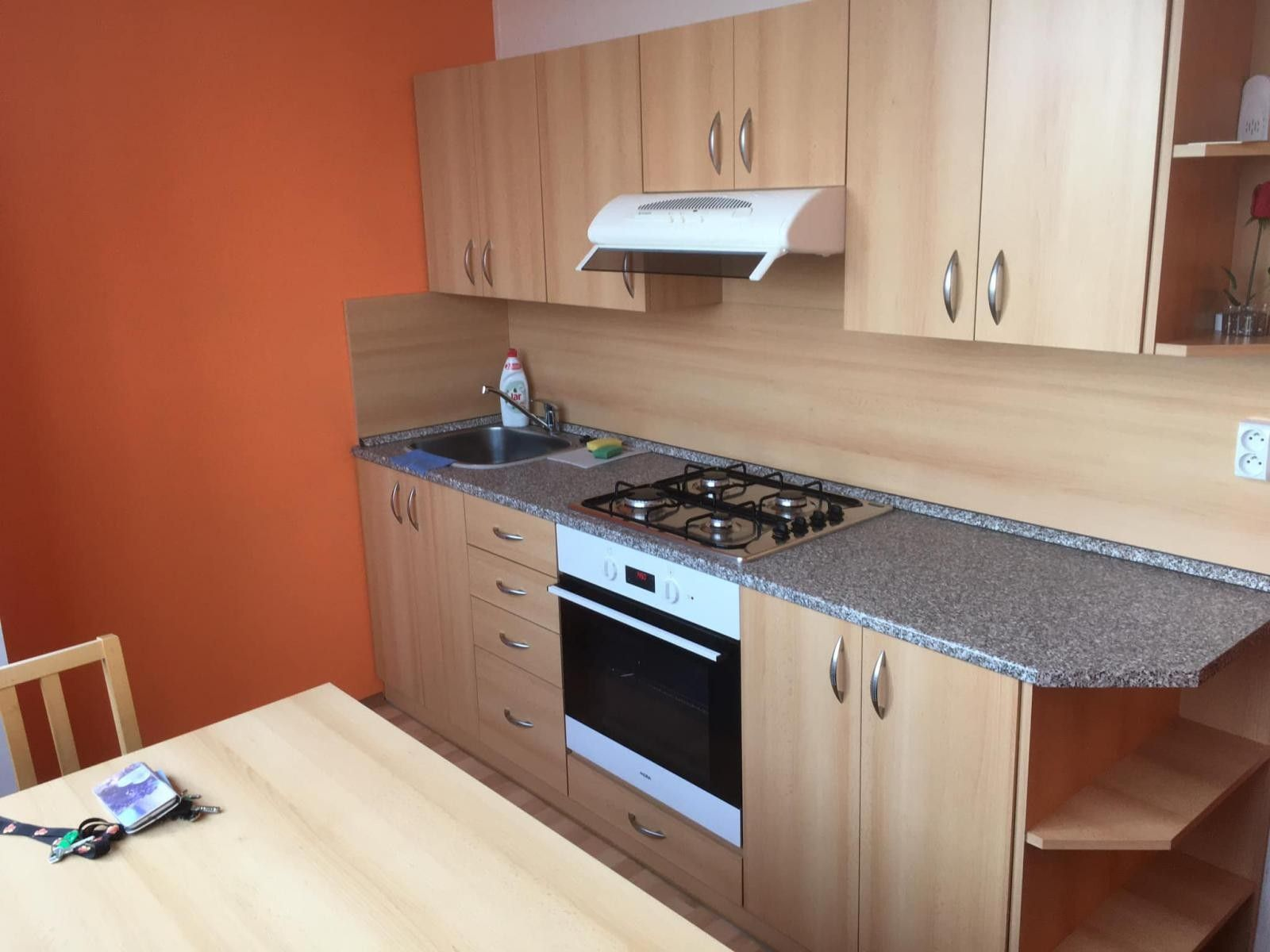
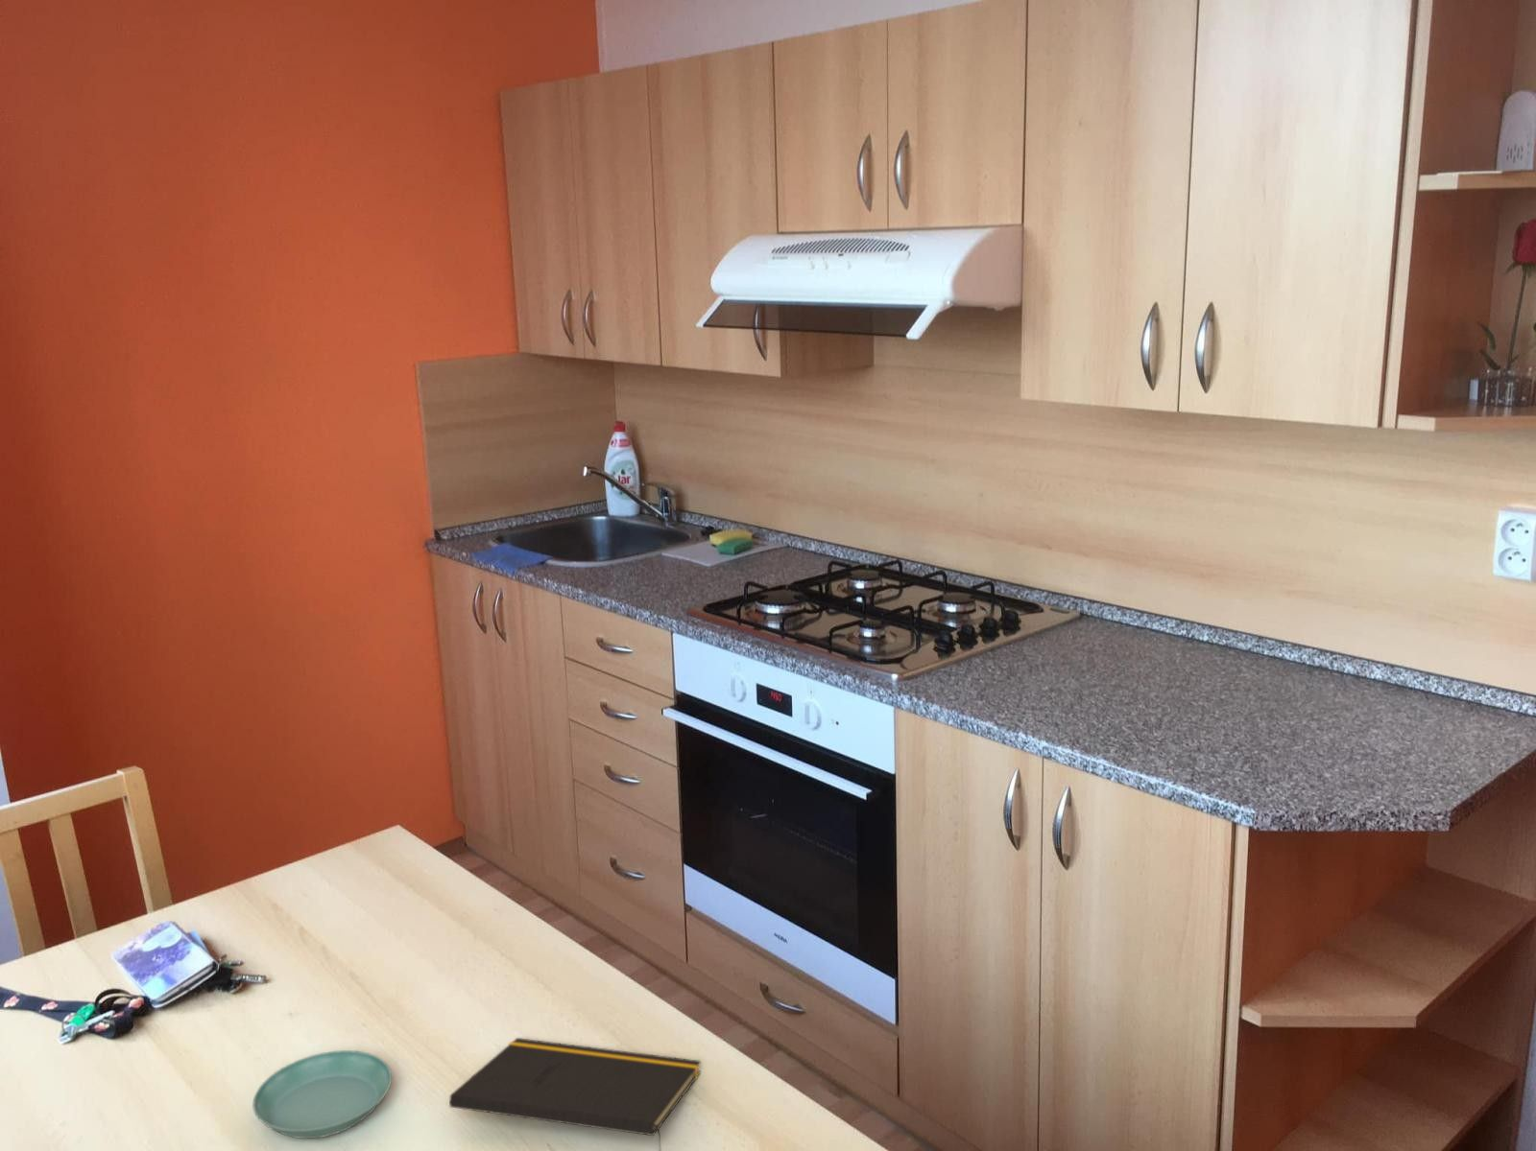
+ saucer (323, 1098)
+ notepad (579, 1083)
